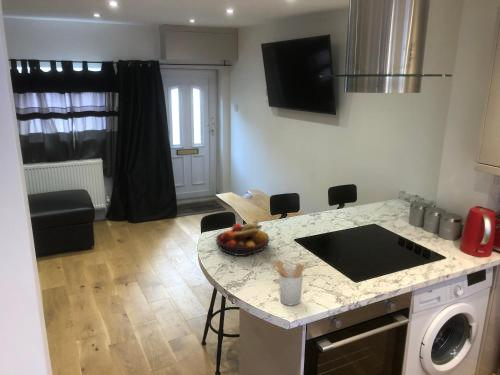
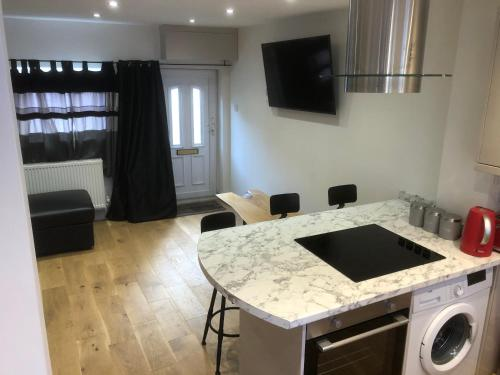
- utensil holder (286, 281)
- fruit bowl (242, 235)
